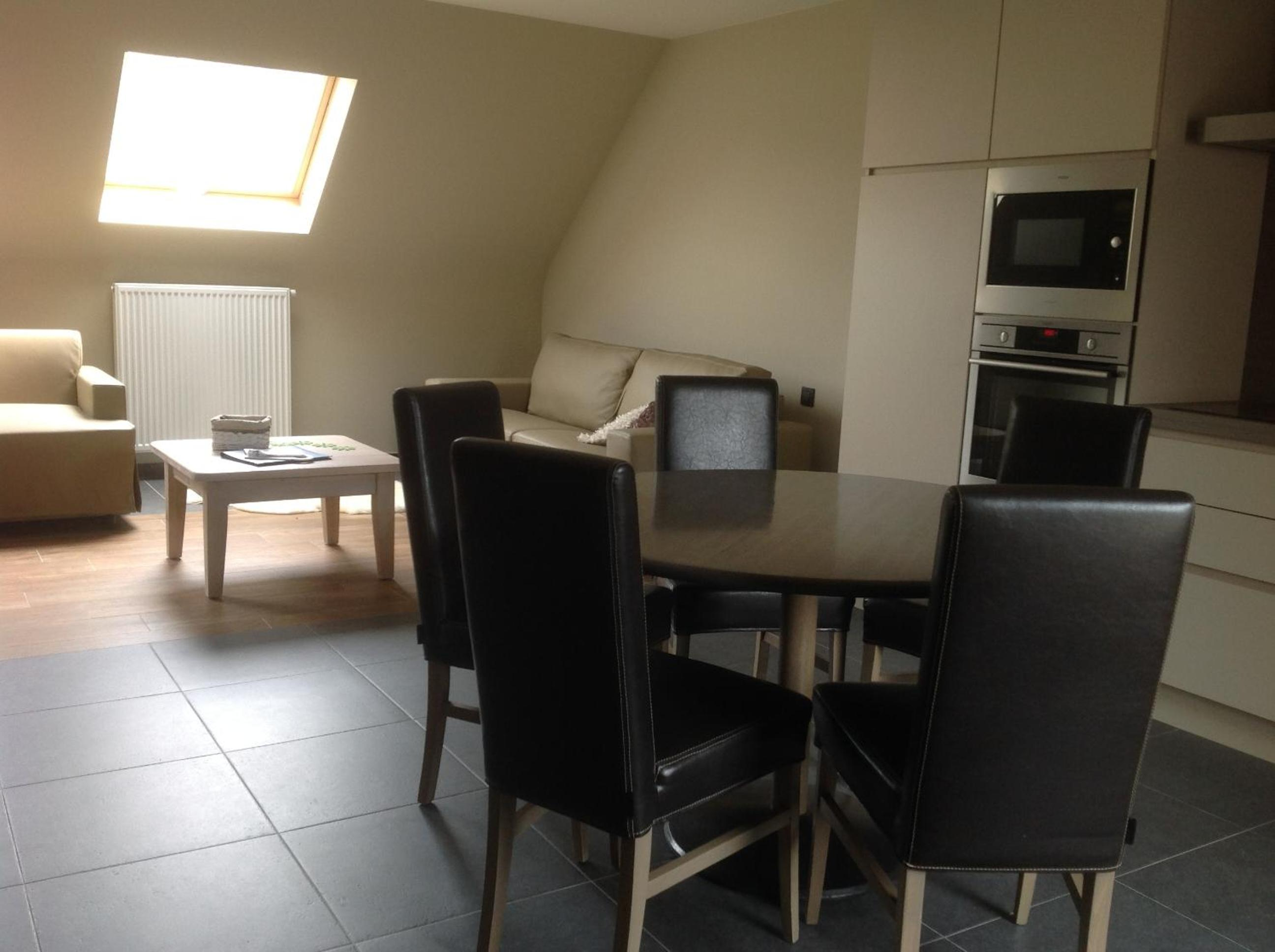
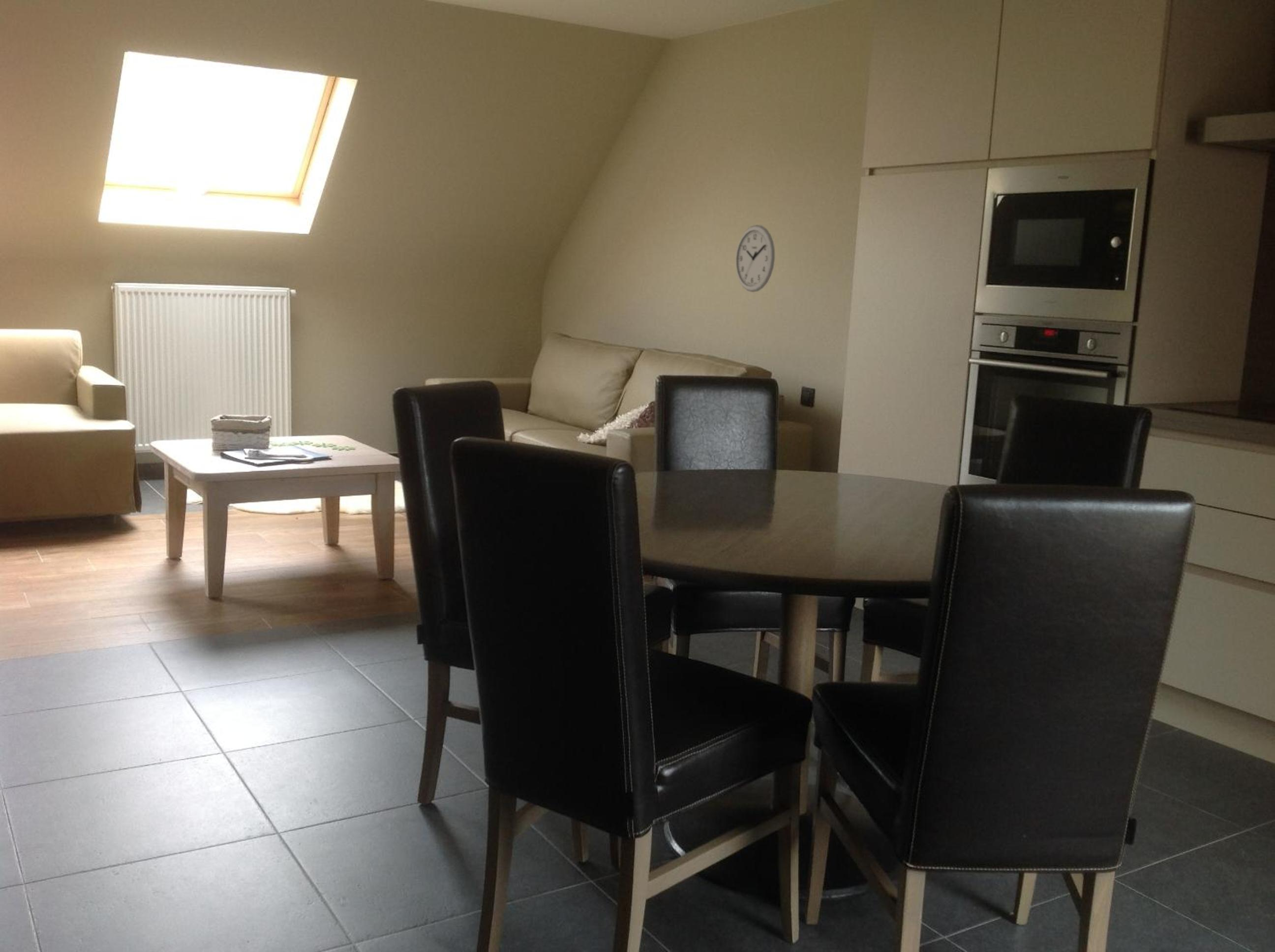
+ wall clock (754, 258)
